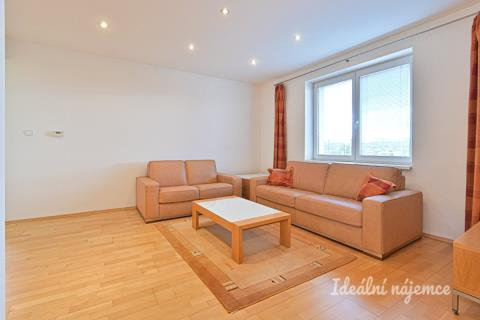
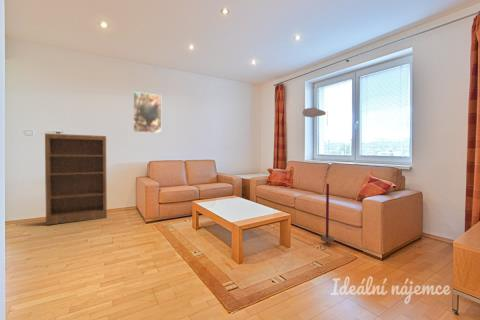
+ bookshelf (77, 177)
+ floor lamp (326, 184)
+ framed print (147, 113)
